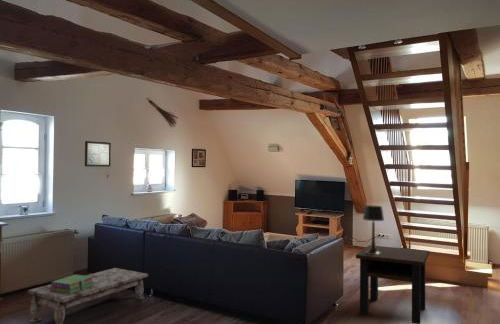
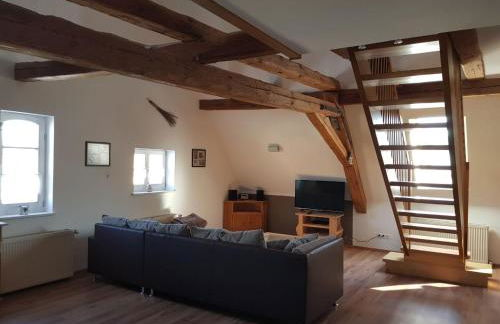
- stack of books (72, 283)
- coffee table (91, 294)
- table lamp (373, 229)
- side table (393, 279)
